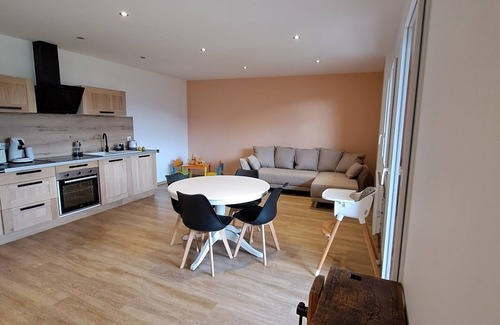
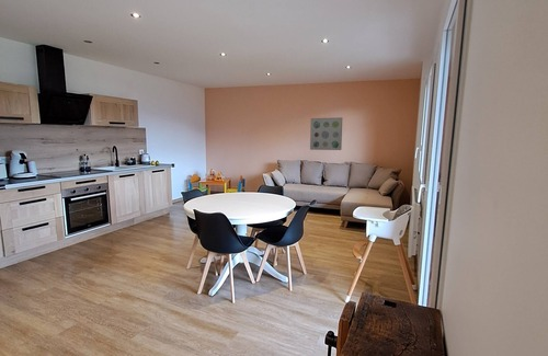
+ wall art (326, 134)
